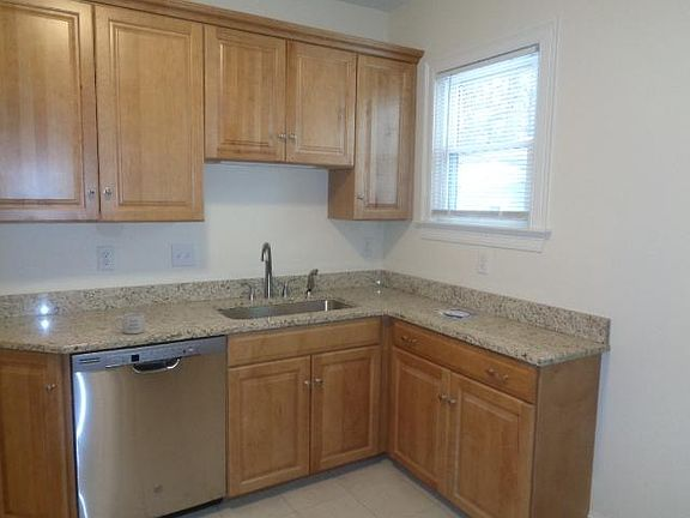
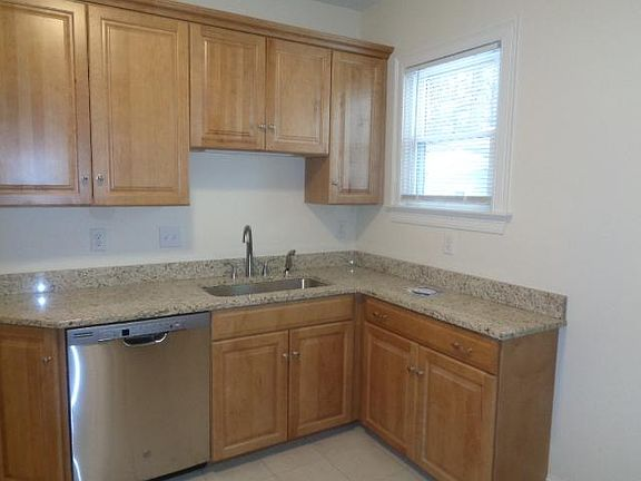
- mug (129, 323)
